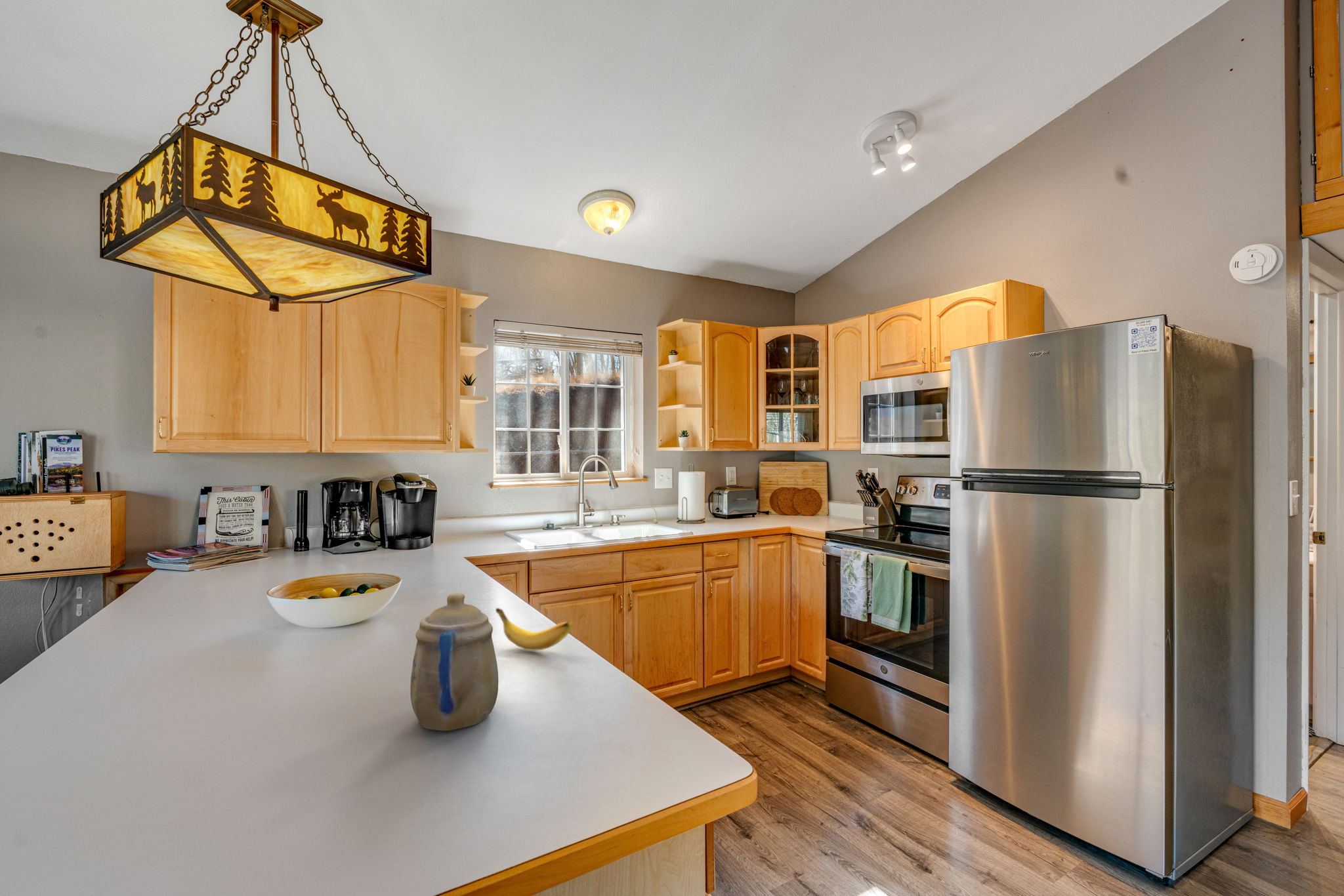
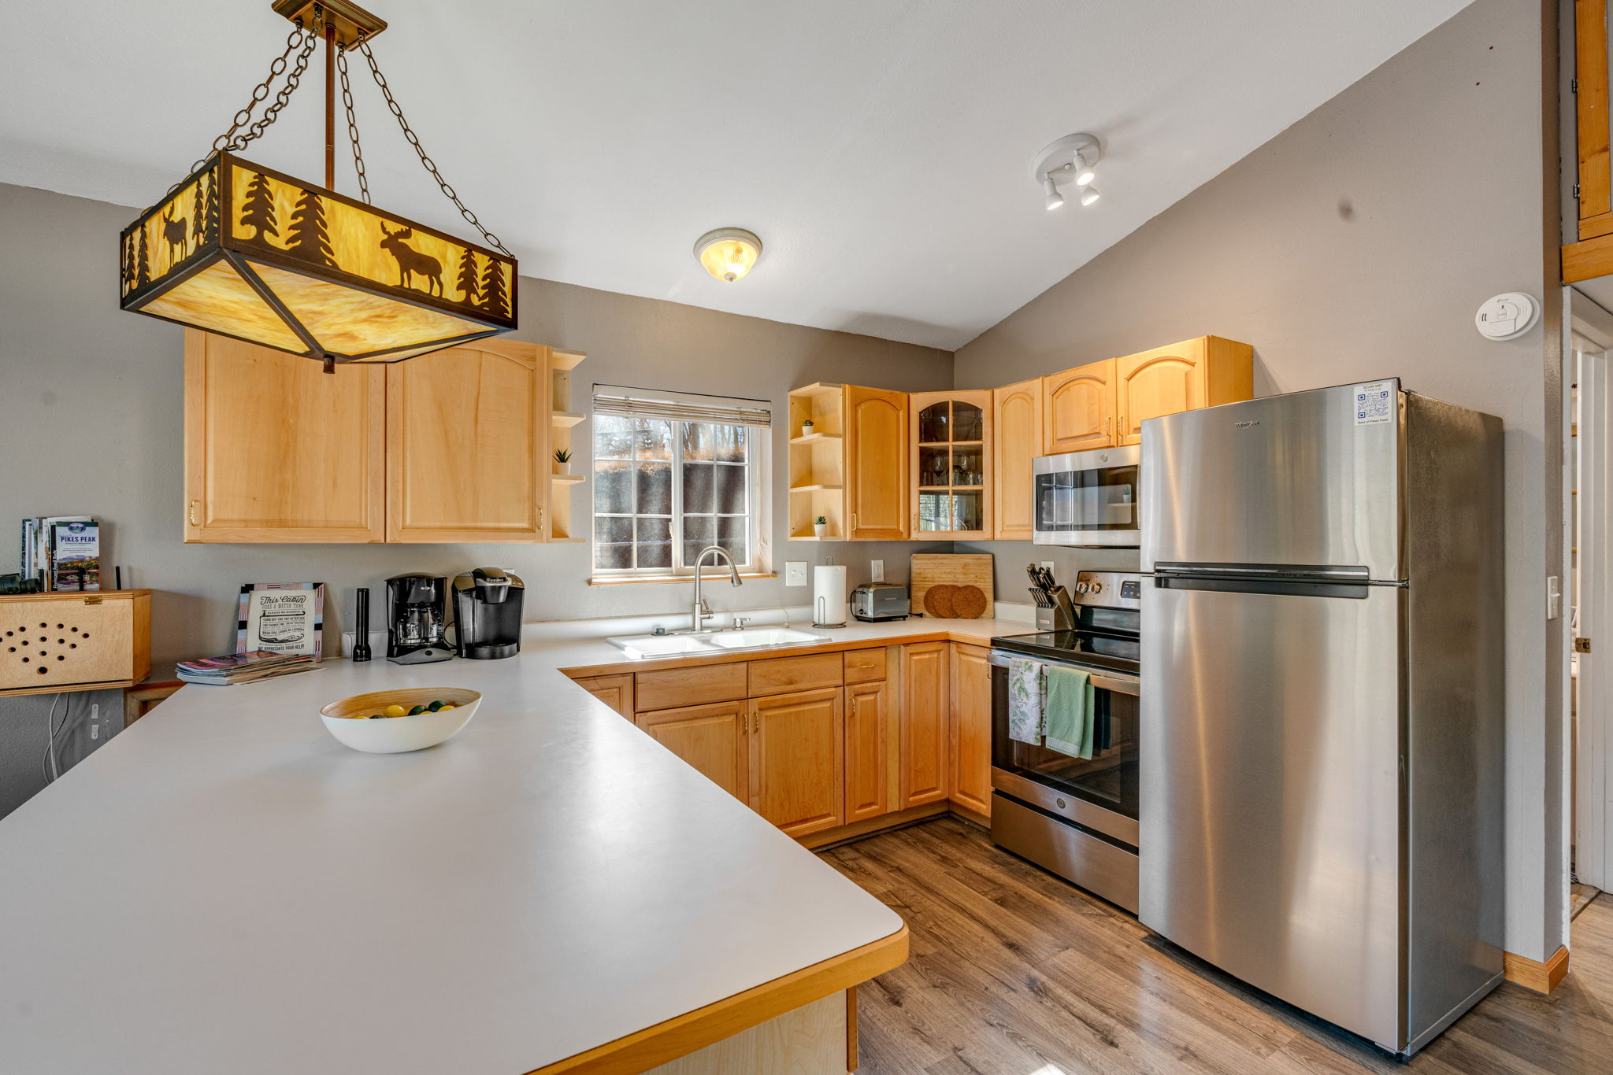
- banana (534, 632)
- teapot (455, 655)
